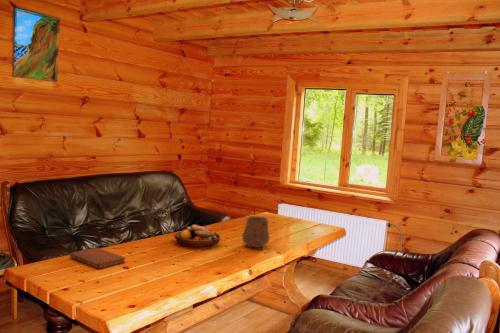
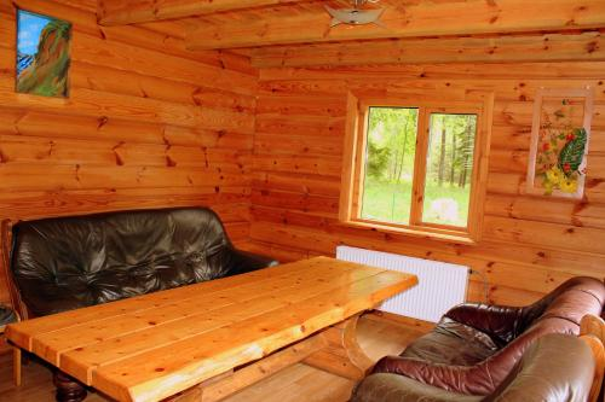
- notebook (97, 257)
- fruit bowl (198, 233)
- ceramic cup (256, 232)
